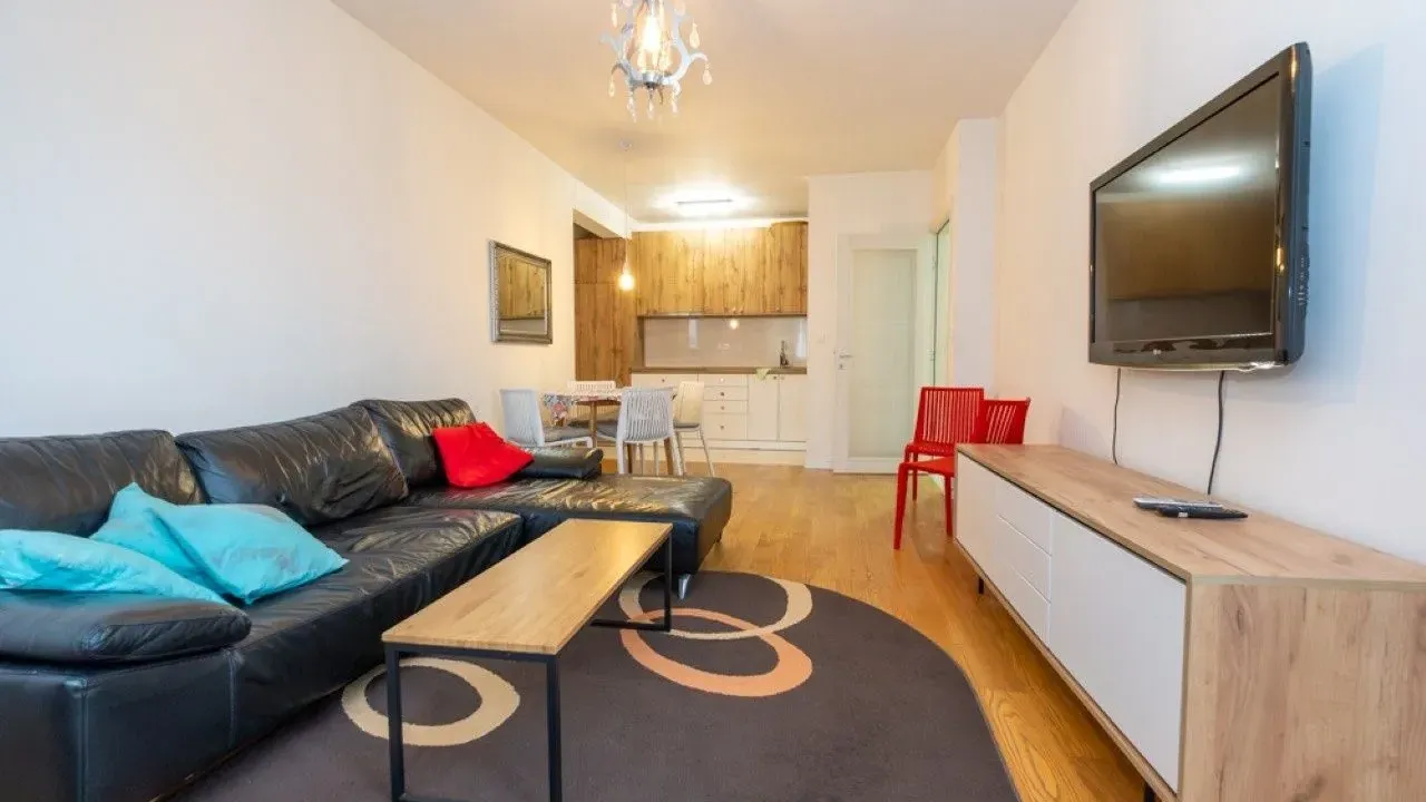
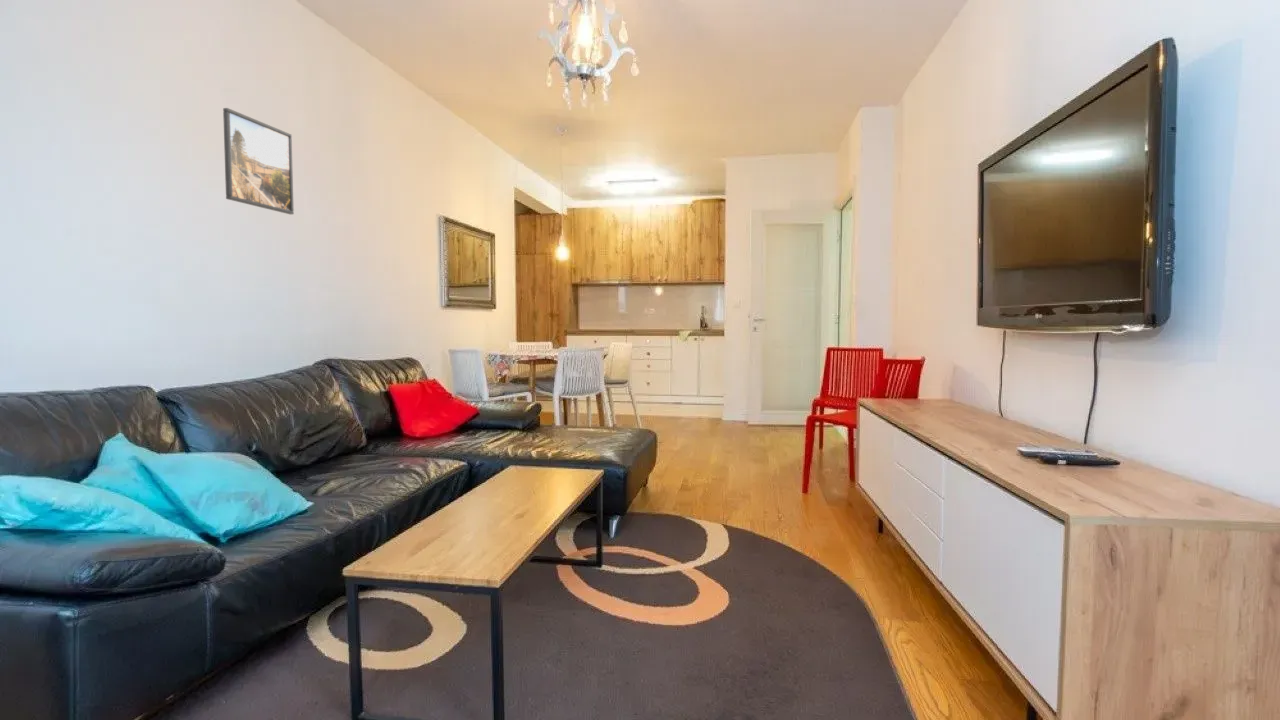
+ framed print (260, 164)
